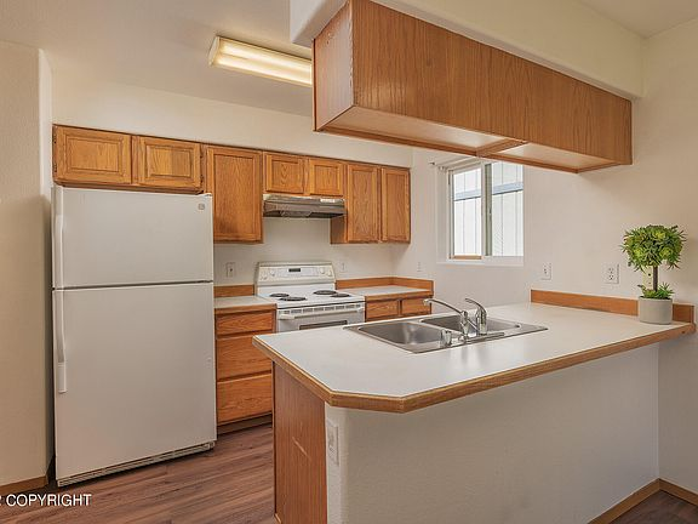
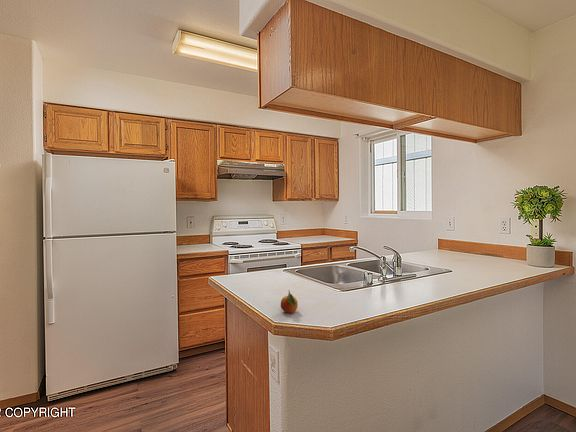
+ fruit (290, 301)
